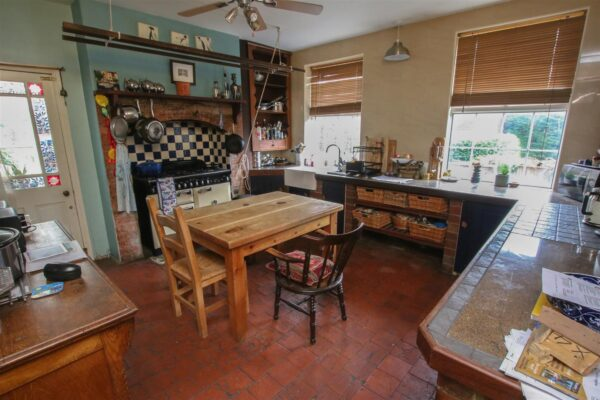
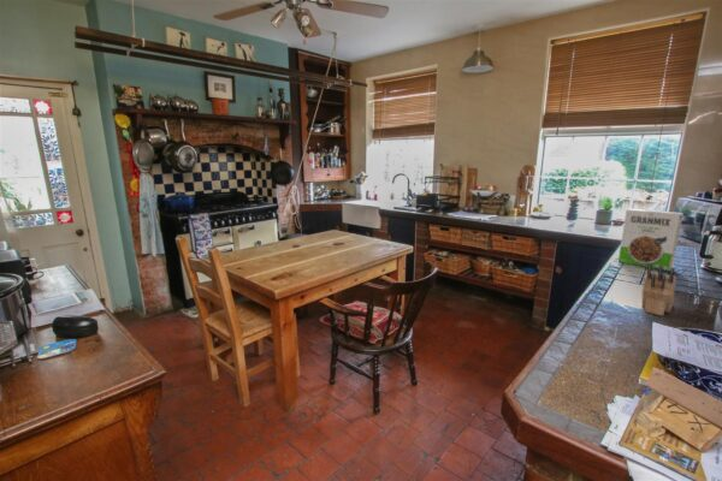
+ knife block (659, 285)
+ cereal box (649, 238)
